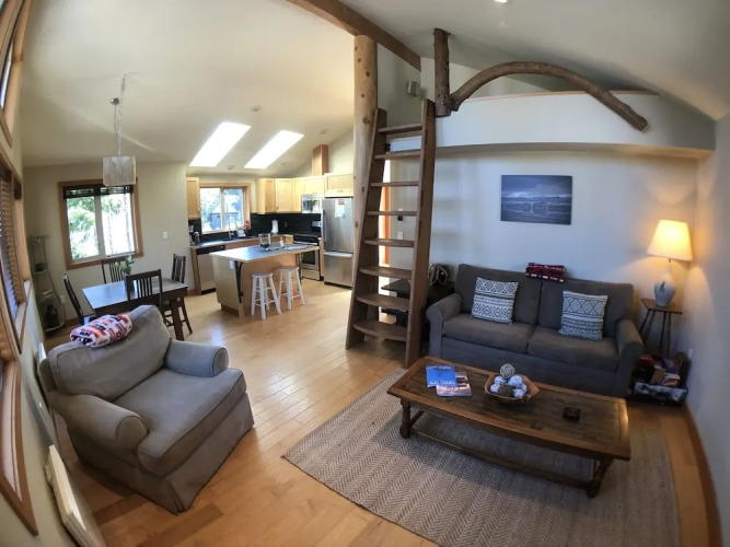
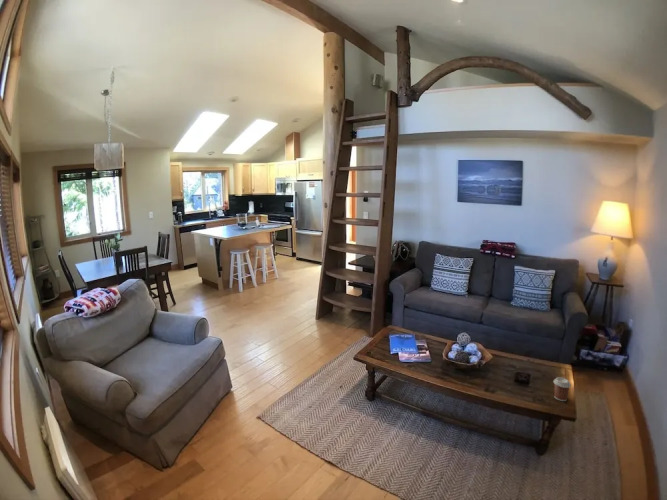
+ coffee cup (561, 389)
